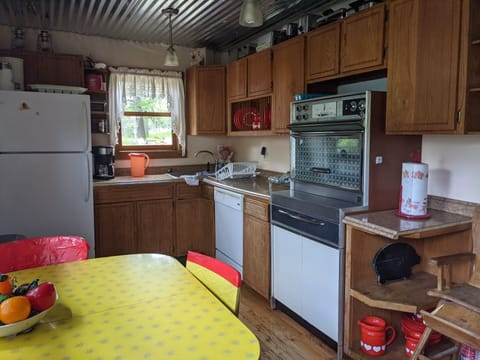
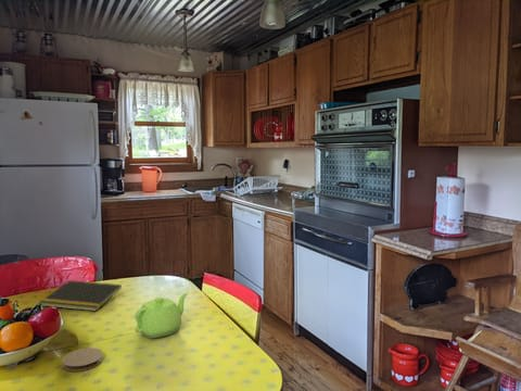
+ coaster (82, 358)
+ teapot (163, 314)
+ notepad (81, 294)
